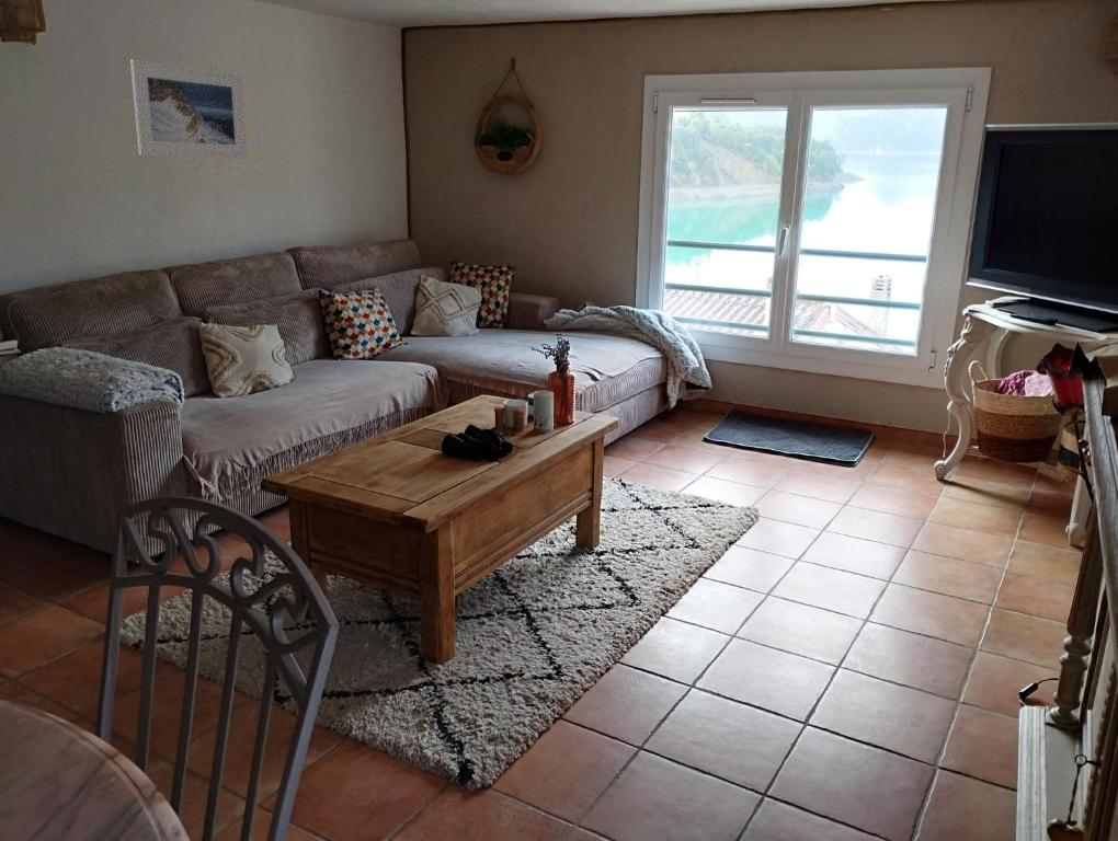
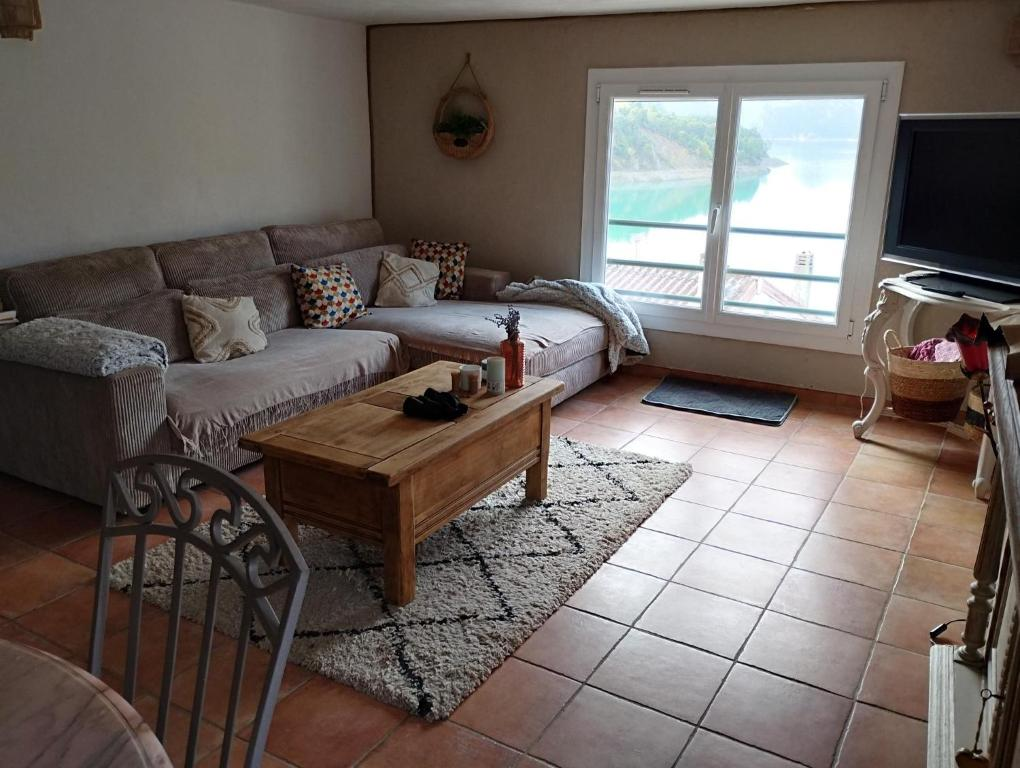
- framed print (192, 113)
